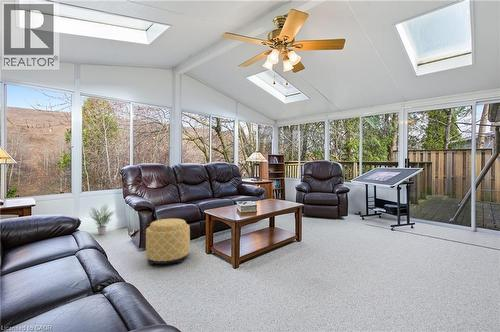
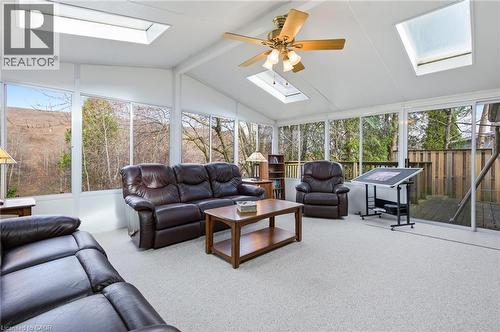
- ottoman (168, 239)
- potted plant (101, 219)
